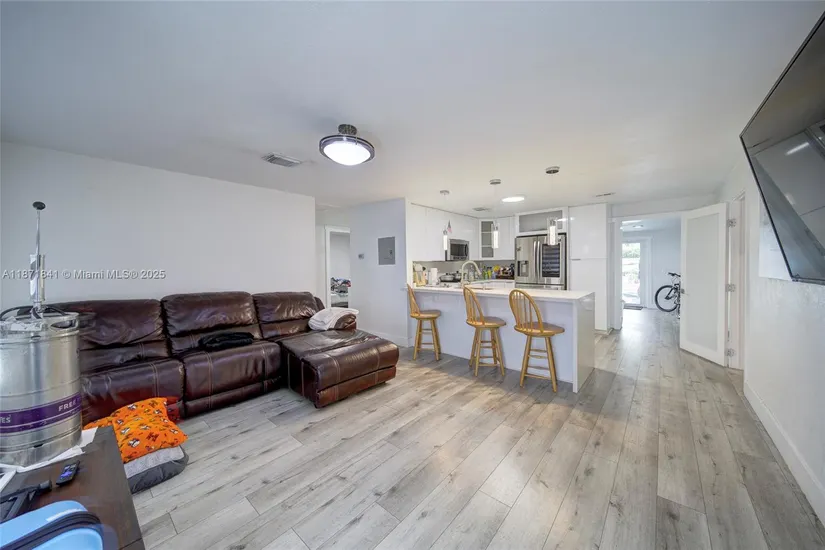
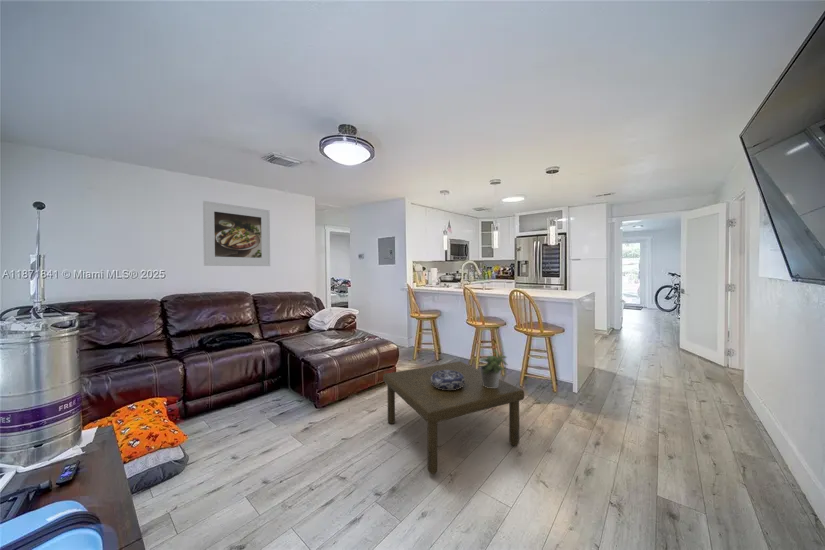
+ coffee table (448, 407)
+ potted plant (495, 369)
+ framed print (239, 236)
+ decorative bowl (447, 379)
